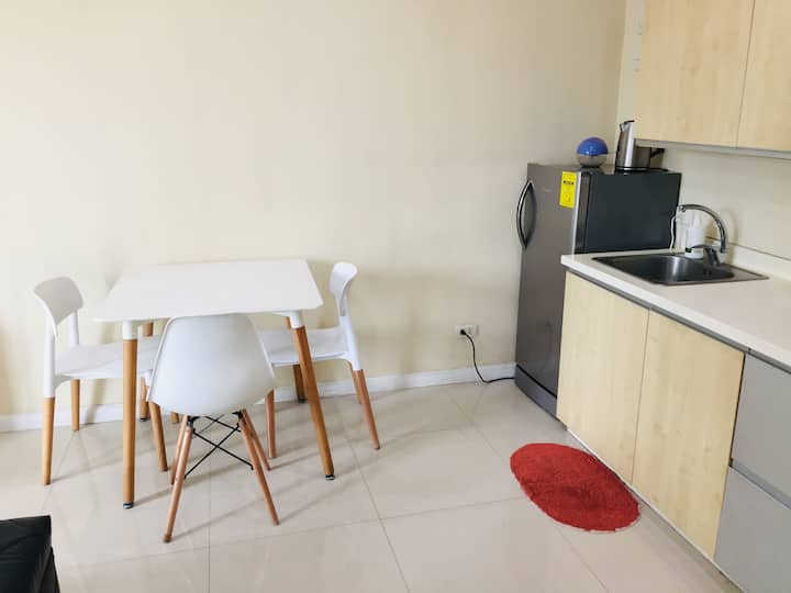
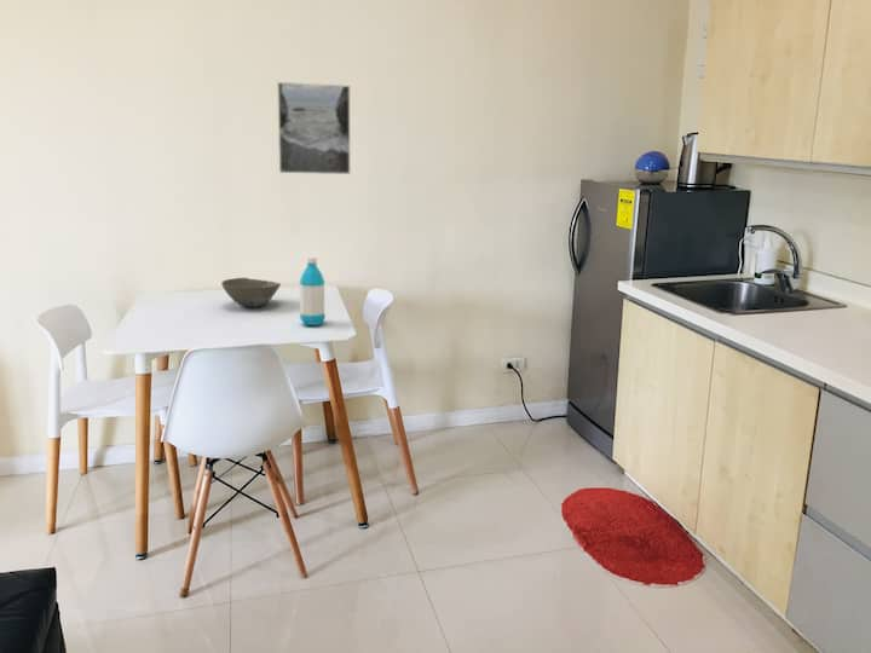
+ bowl (252, 294)
+ water bottle (312, 290)
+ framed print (313, 128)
